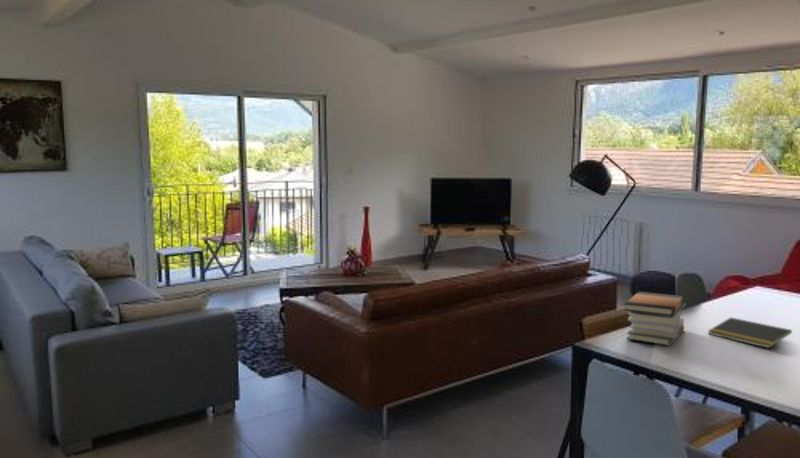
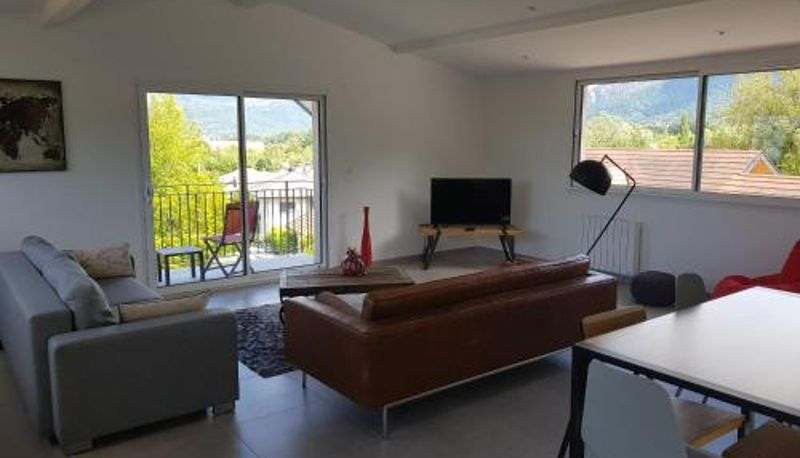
- book stack (655, 317)
- notepad (748, 331)
